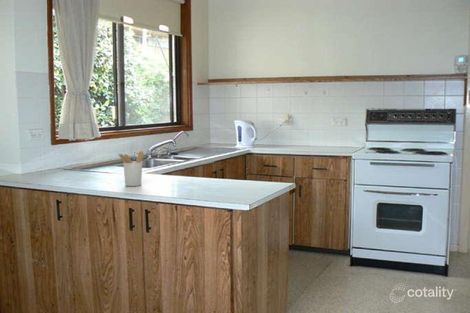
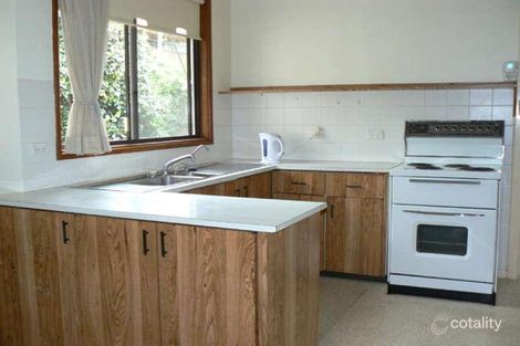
- utensil holder (130, 168)
